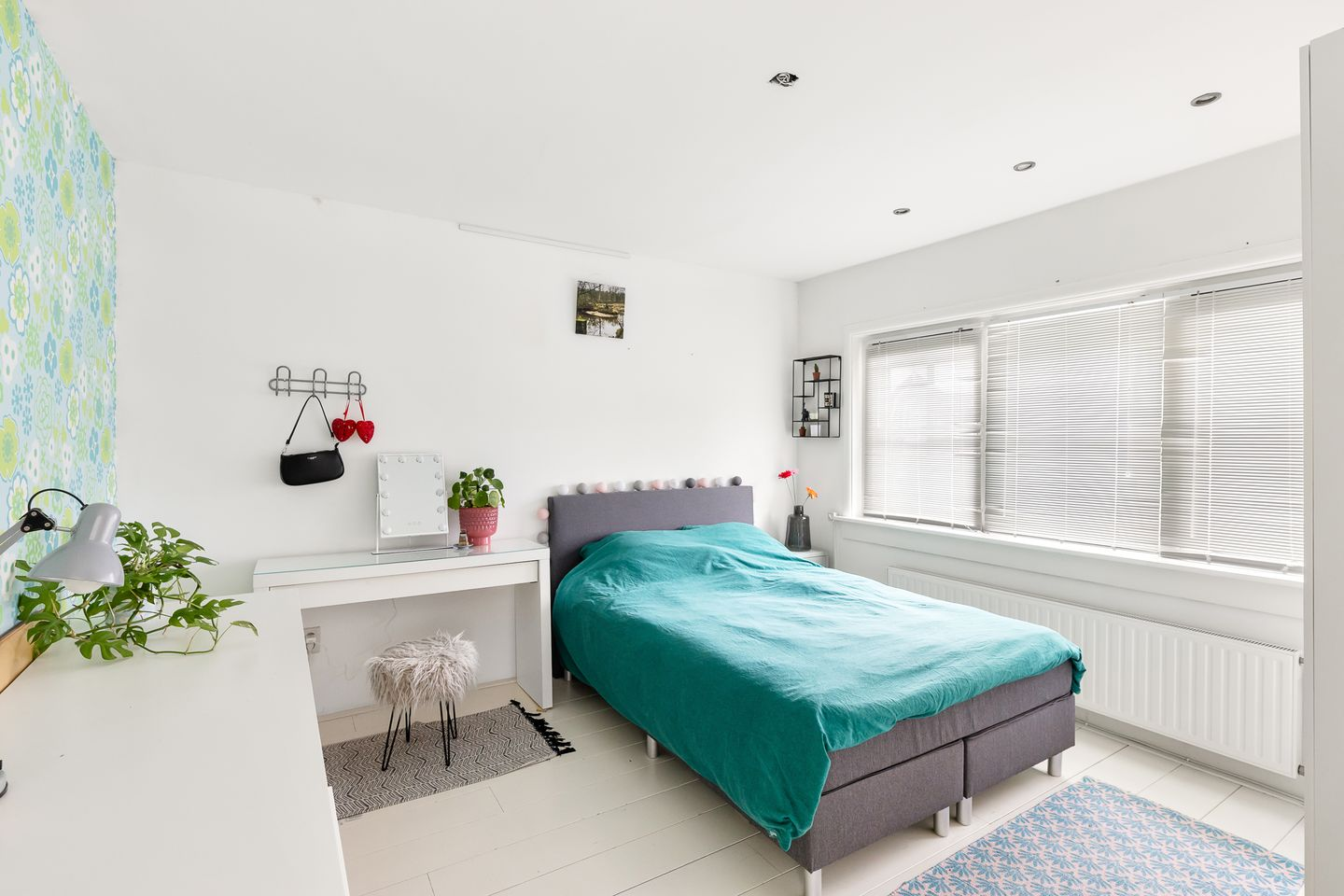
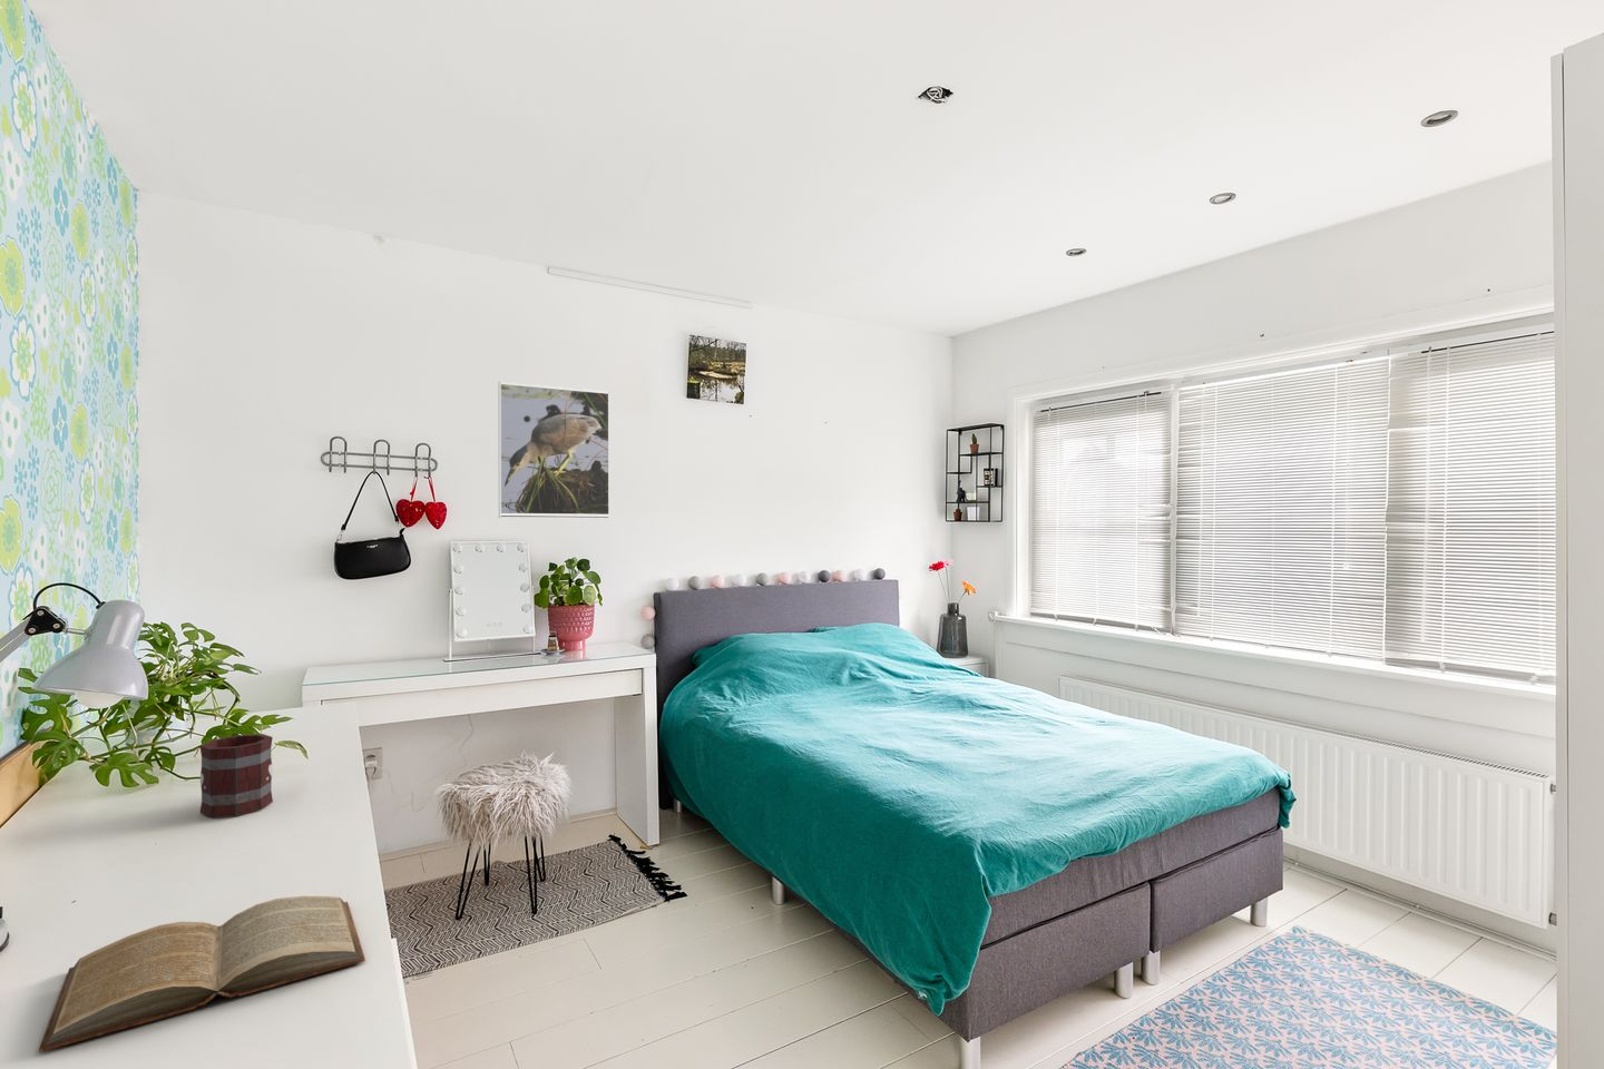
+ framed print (555, 452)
+ book (218, 952)
+ mug (237, 771)
